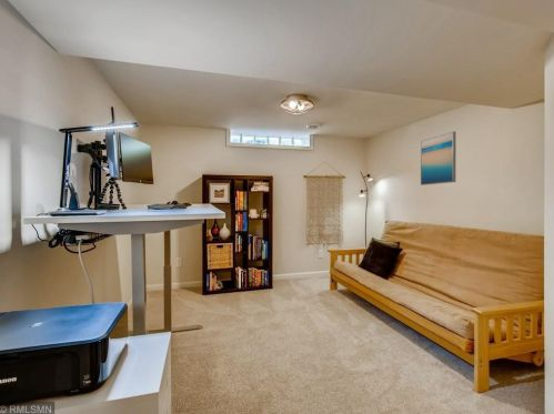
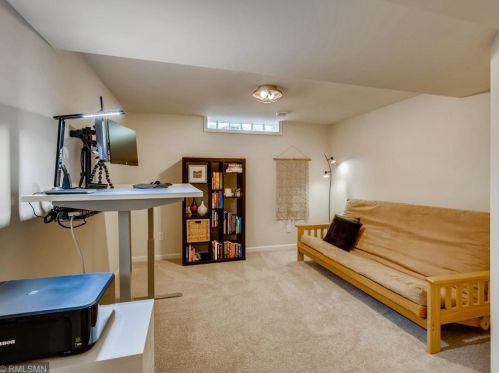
- wall art (436, 160)
